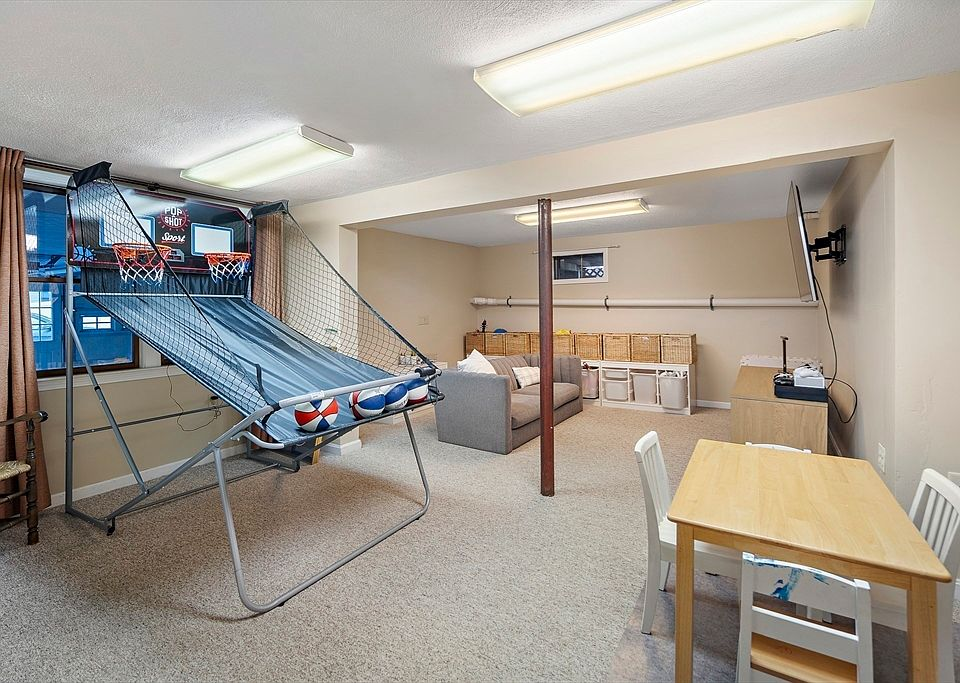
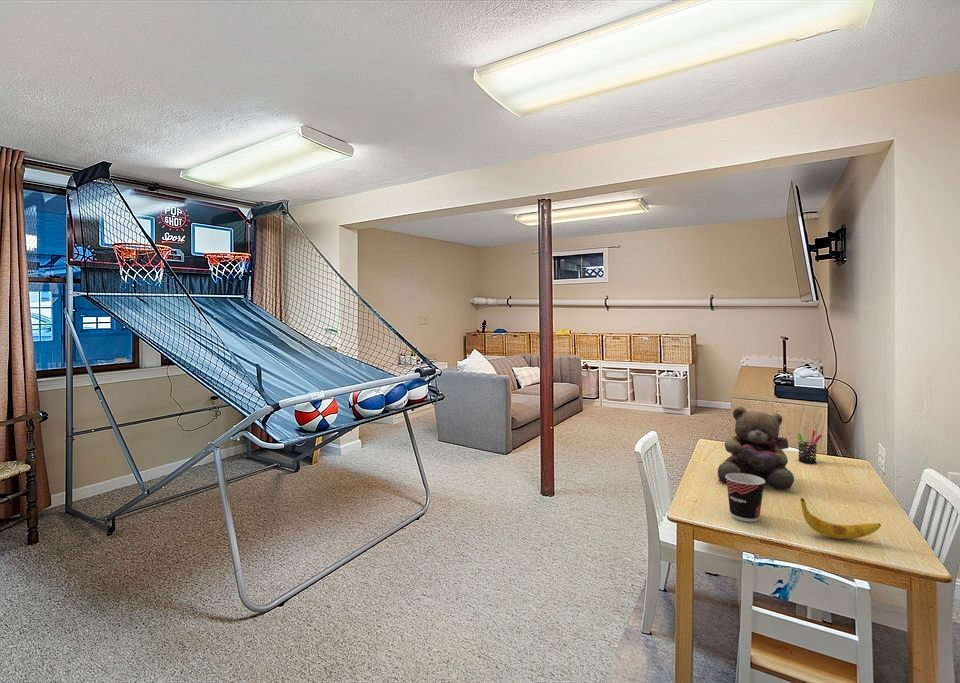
+ cup (744, 497)
+ teddy bear (750, 444)
+ banana (839, 525)
+ pen holder (806, 445)
